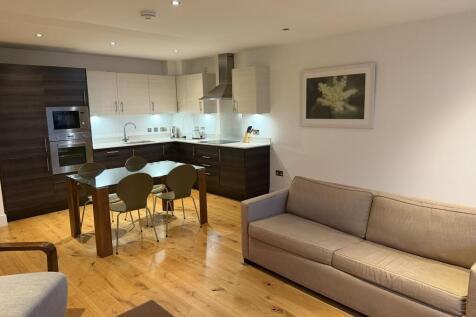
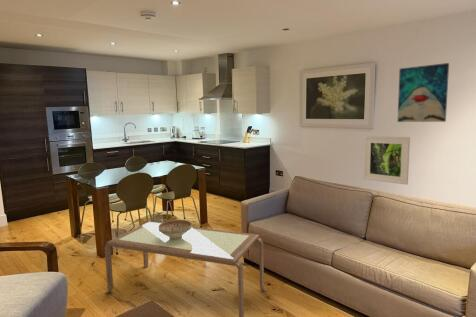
+ coffee table (187, 258)
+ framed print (385, 159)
+ wall art (421, 94)
+ decorative bowl (175, 230)
